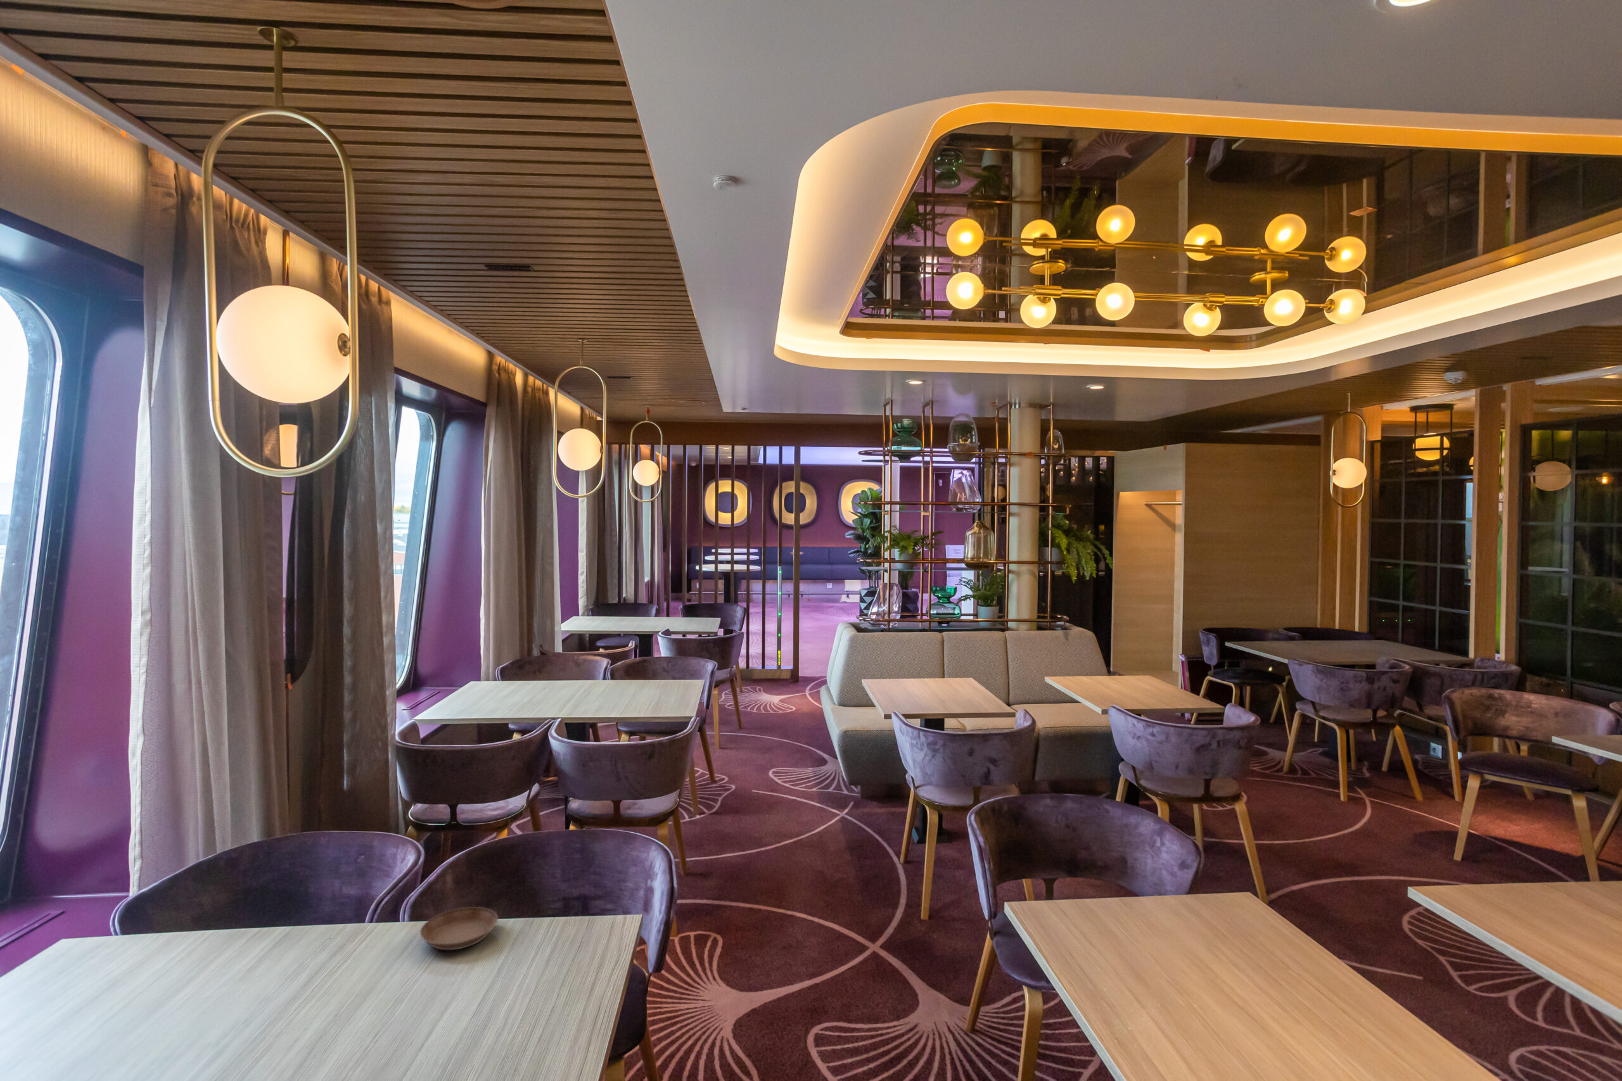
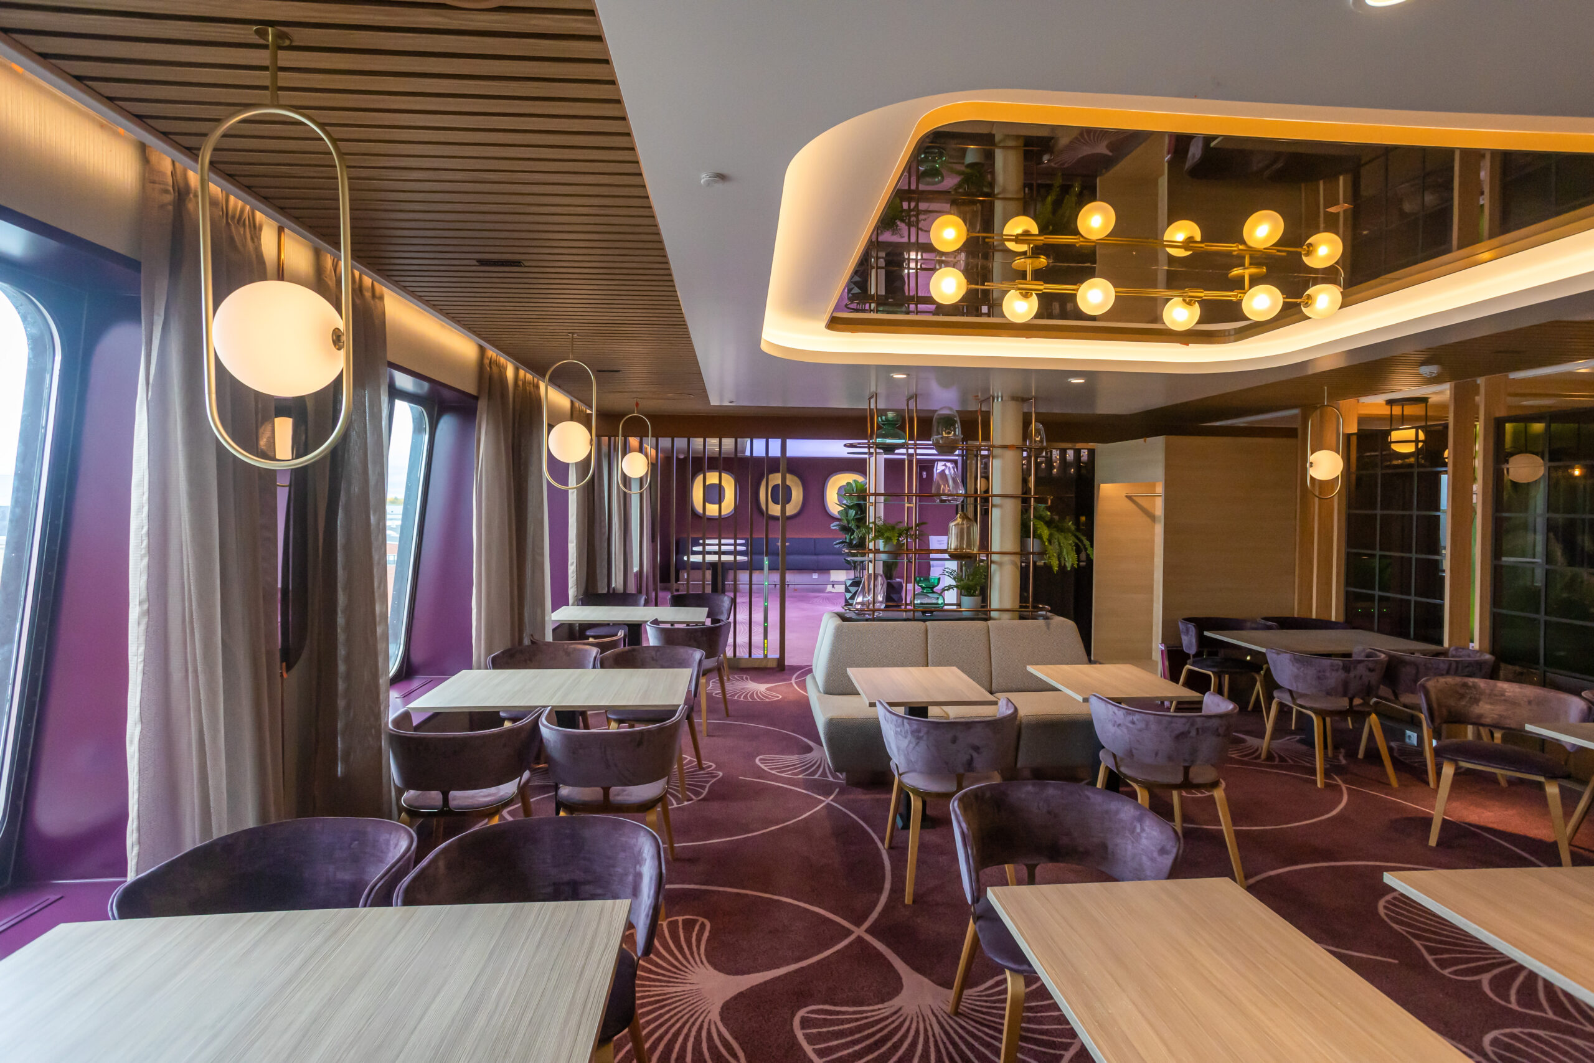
- saucer (460, 930)
